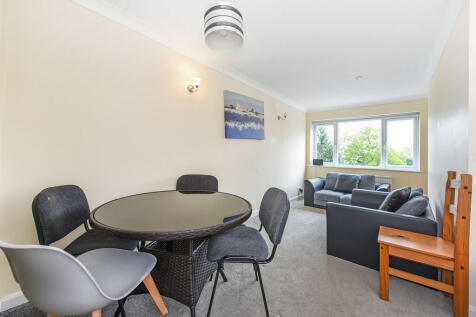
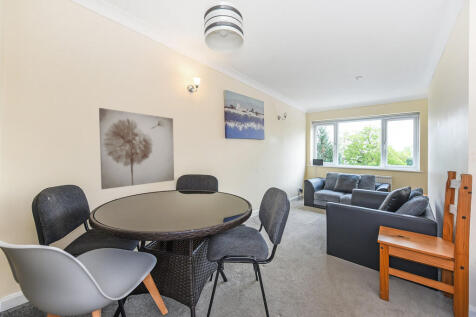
+ wall art (141, 149)
